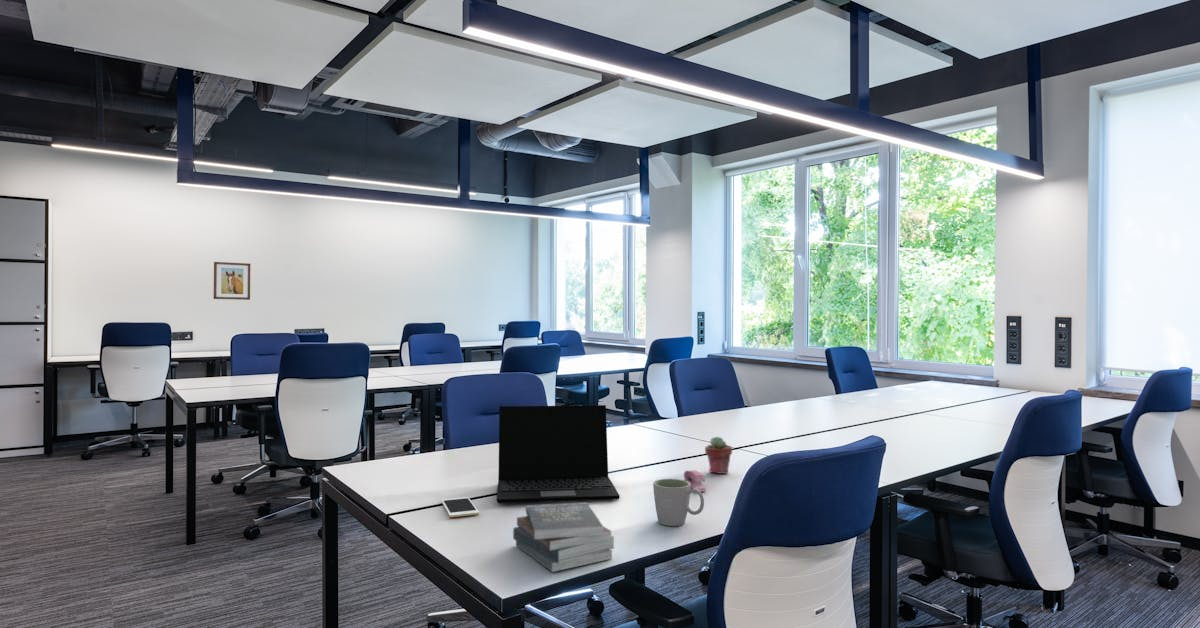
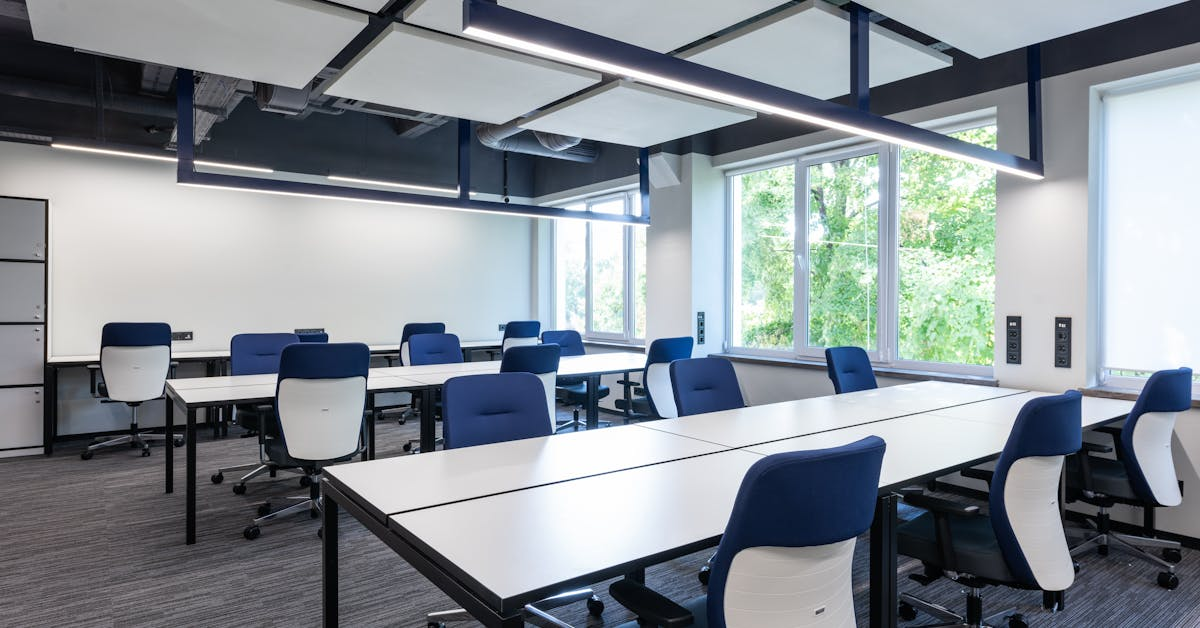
- book (562, 533)
- laptop (555, 450)
- wall art (232, 281)
- cell phone (459, 506)
- mug (678, 503)
- stapler (694, 478)
- potted succulent (718, 454)
